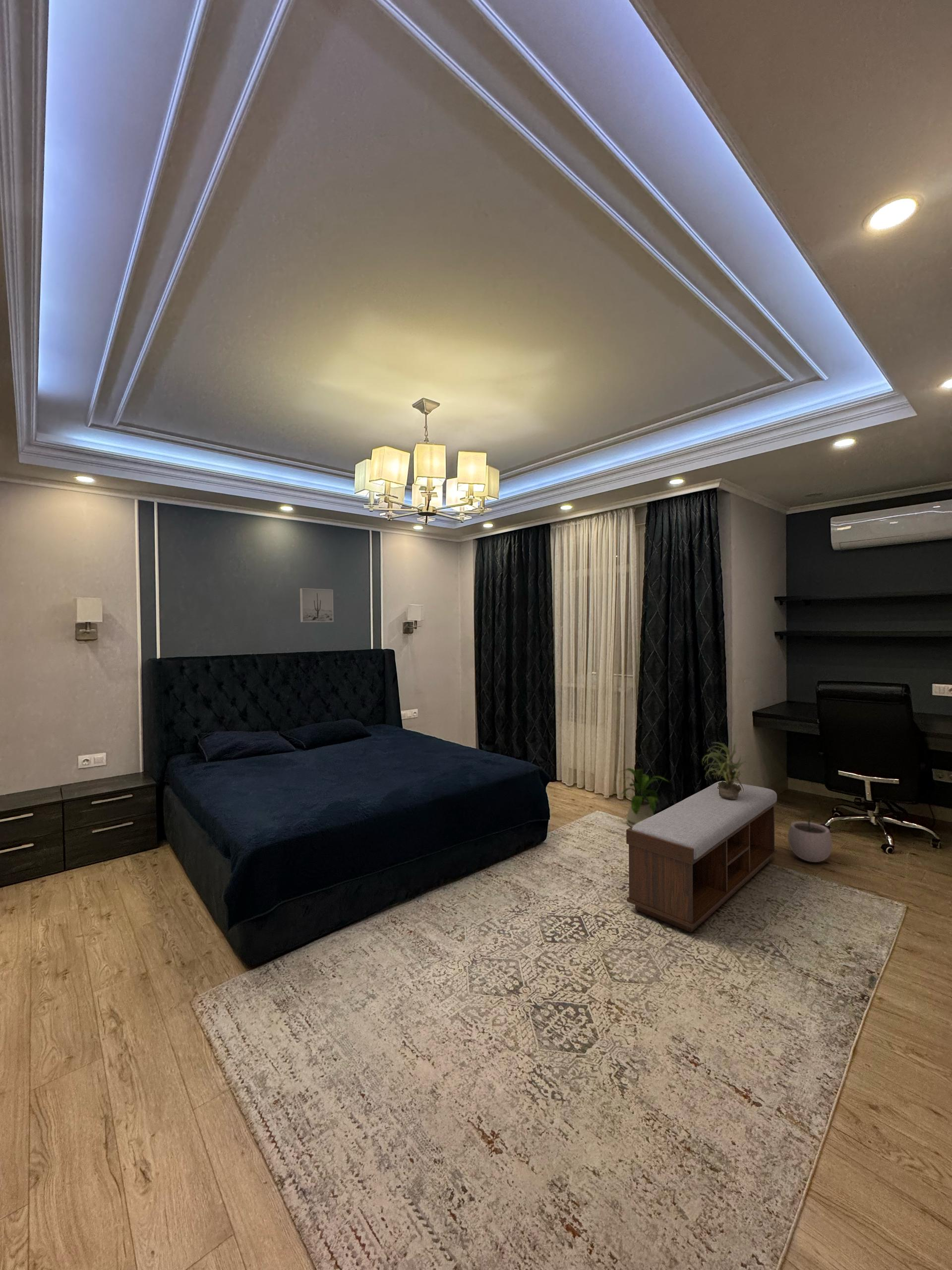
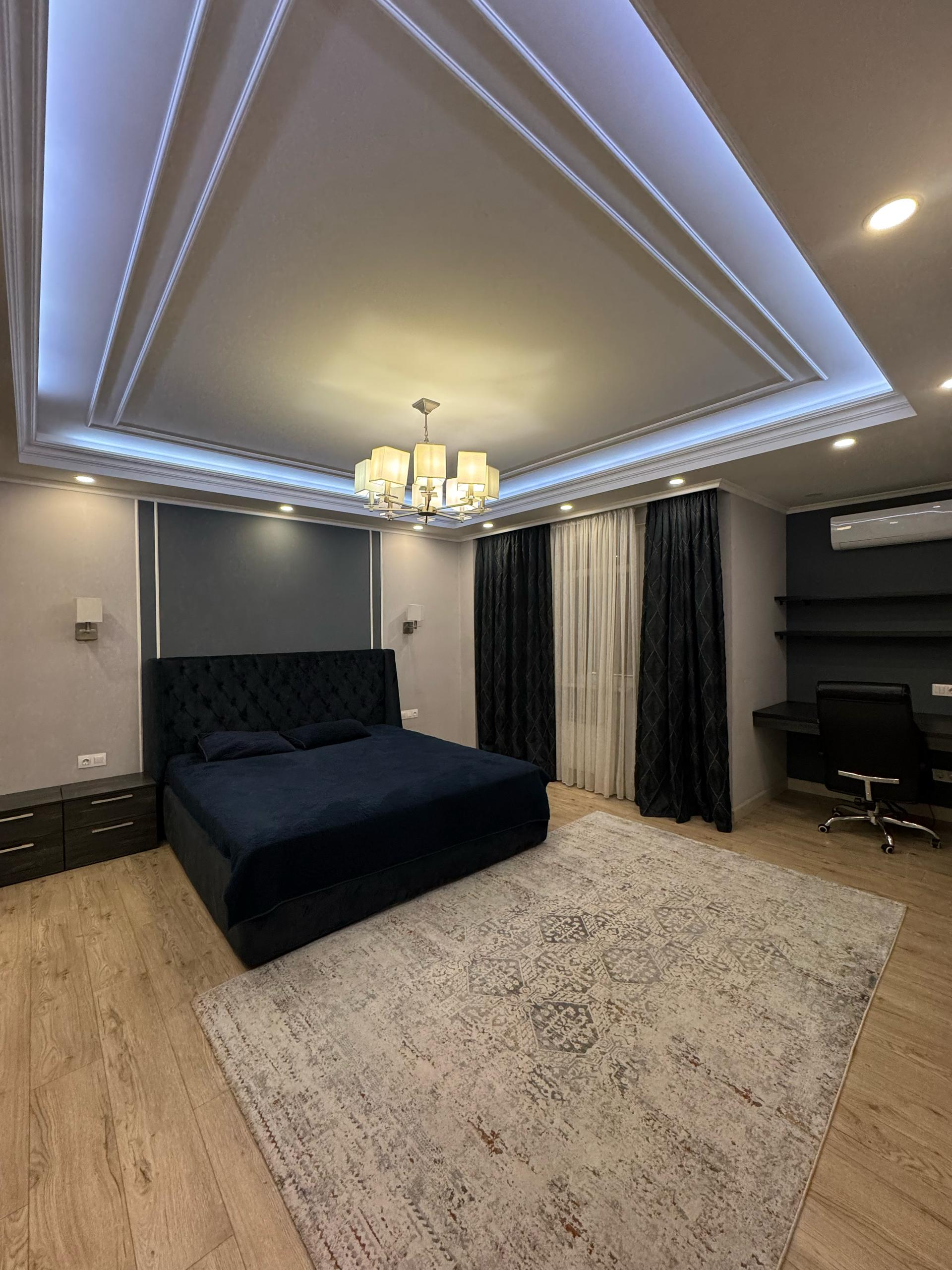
- house plant (645, 793)
- plant pot (810, 836)
- bench (710, 844)
- potted plant (724, 767)
- wall art (317, 605)
